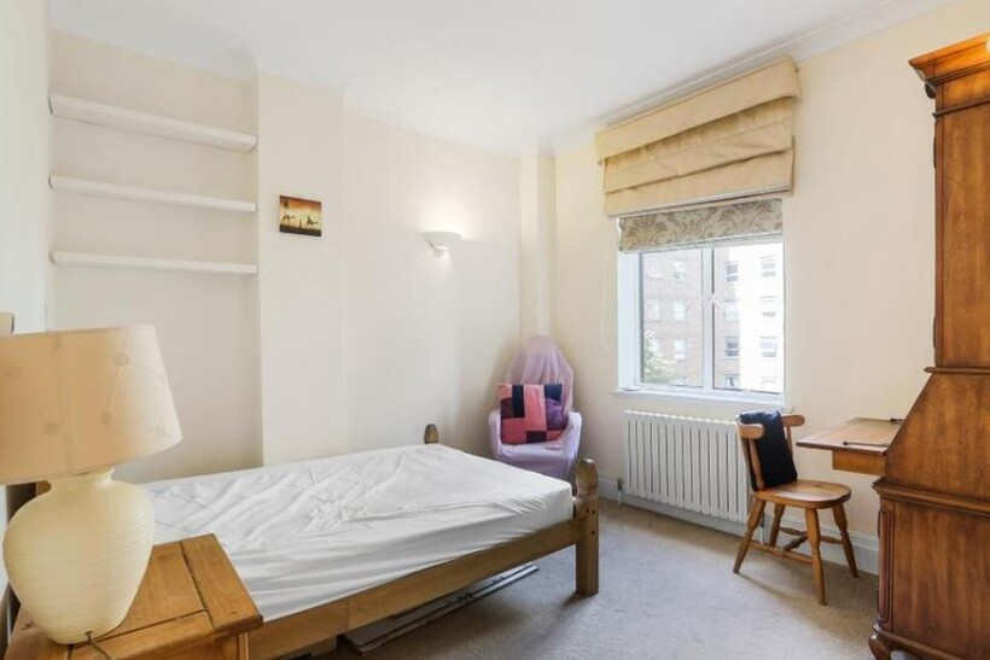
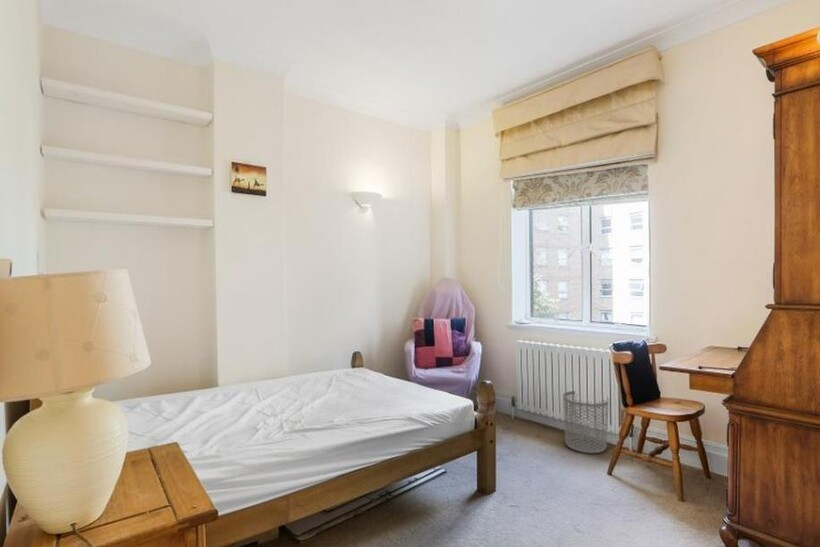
+ waste bin (585, 421)
